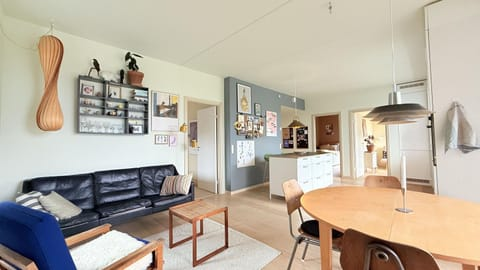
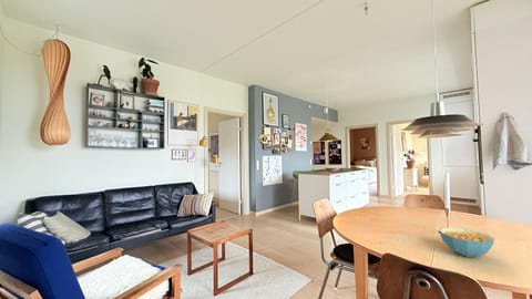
+ cereal bowl (466, 244)
